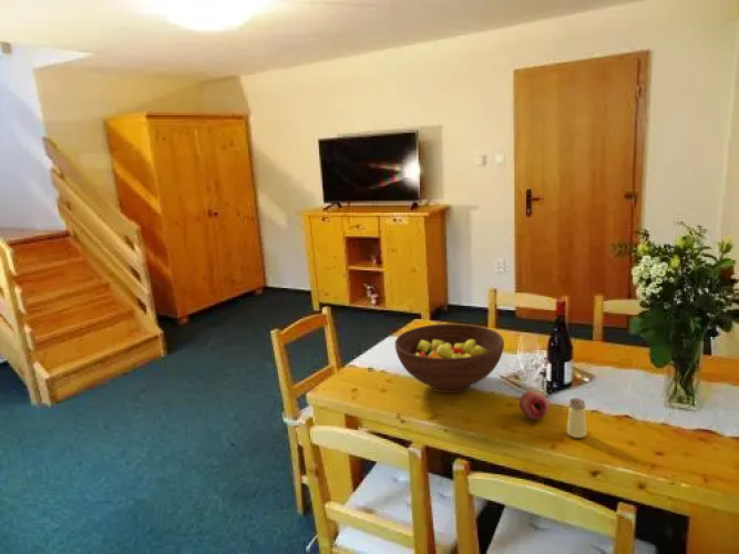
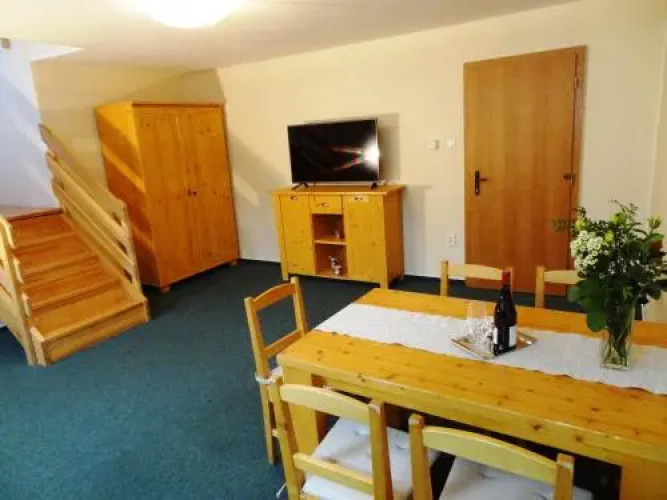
- fruit bowl (449, 362)
- fruit (533, 403)
- saltshaker (576, 417)
